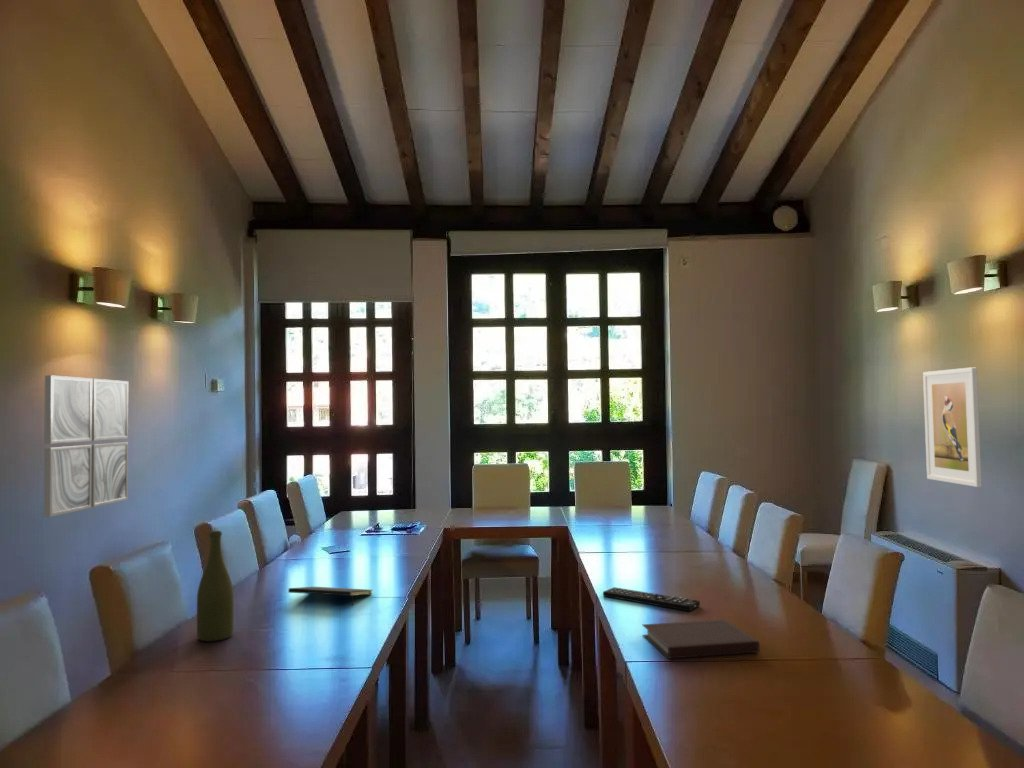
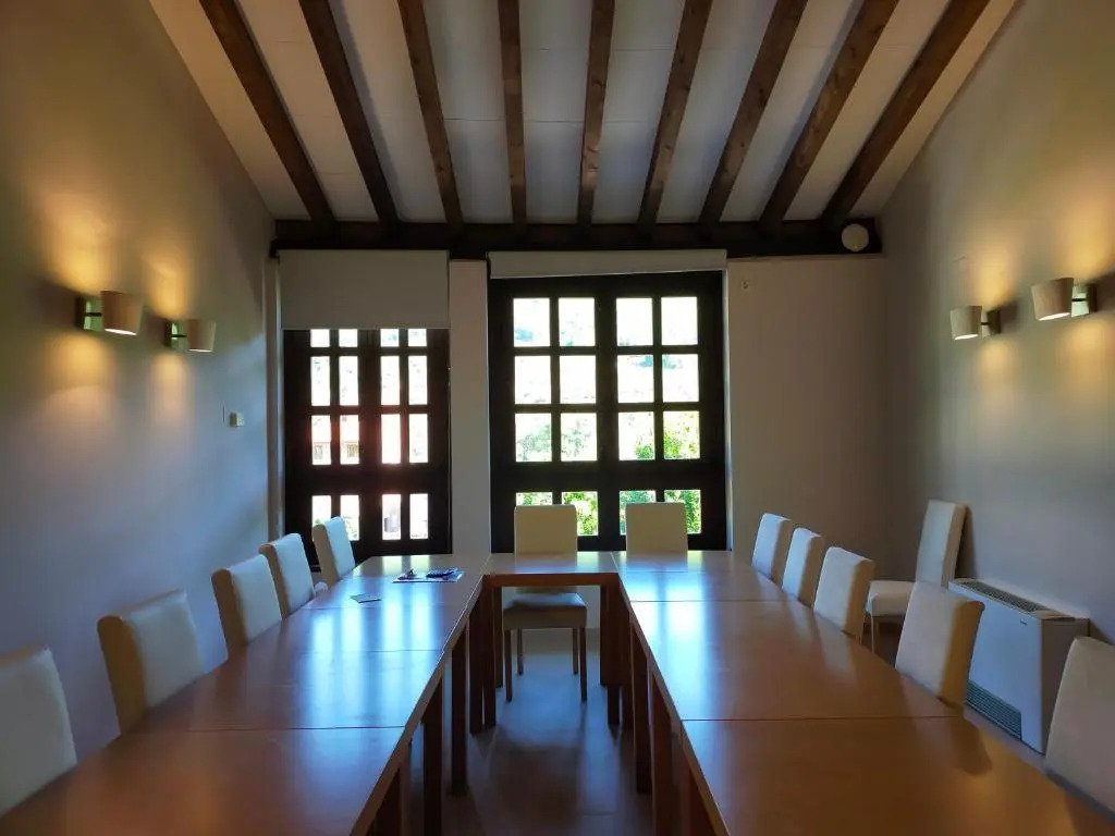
- notepad (331, 591)
- remote control (650, 597)
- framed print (950, 426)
- wall art (91, 444)
- bottle (215, 584)
- notebook (698, 638)
